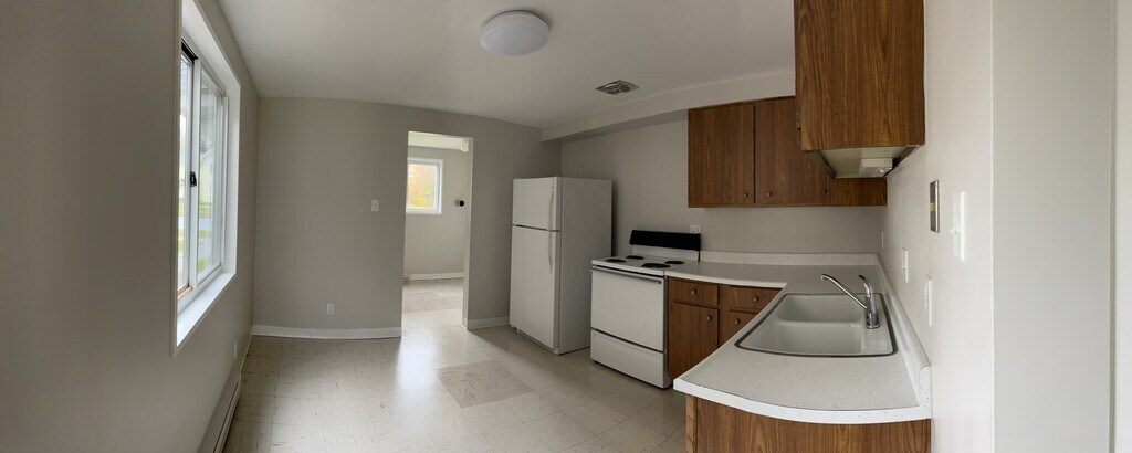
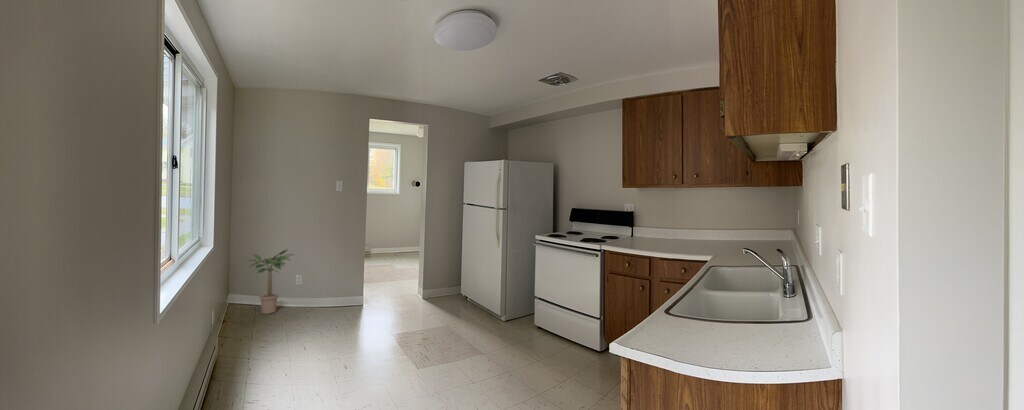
+ potted plant (271, 280)
